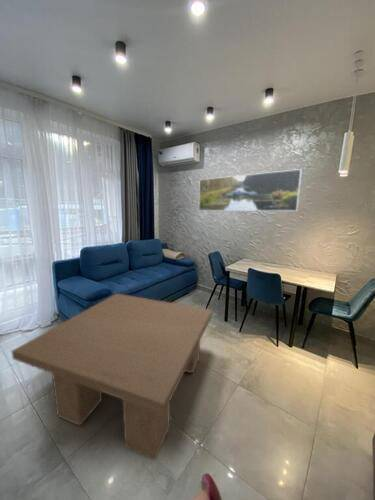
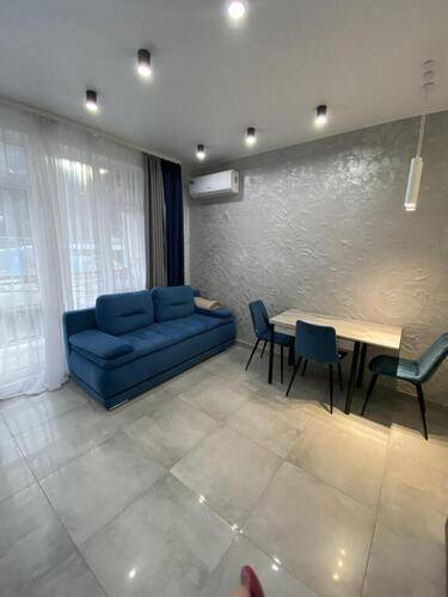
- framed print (242, 193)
- coffee table (131, 354)
